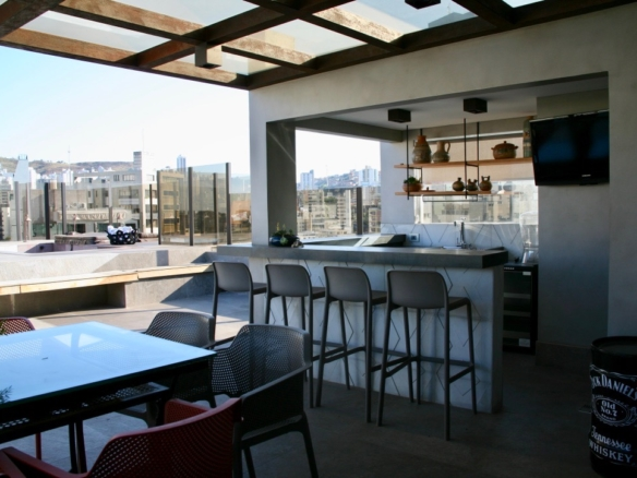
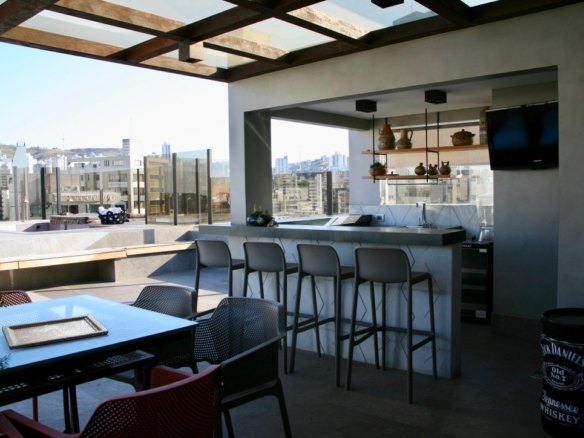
+ decorative tray (54, 330)
